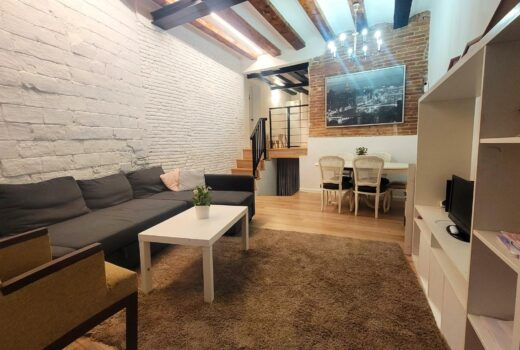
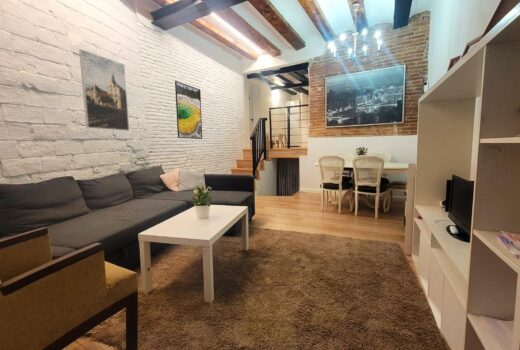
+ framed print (106, 94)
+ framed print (189, 112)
